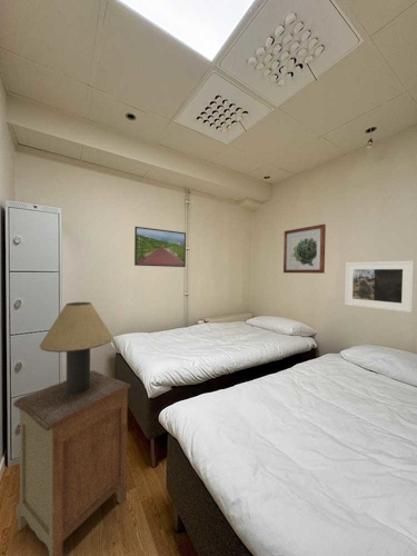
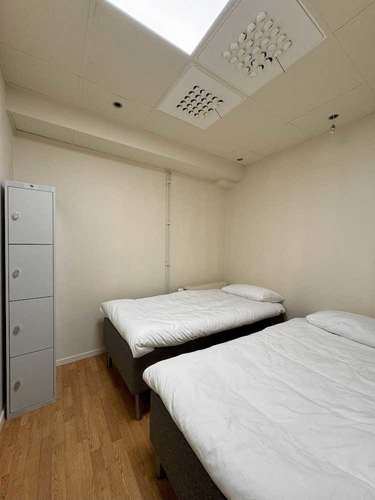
- wall art (302, 250)
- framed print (376, 285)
- nightstand (72, 449)
- table lamp (78, 346)
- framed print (161, 248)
